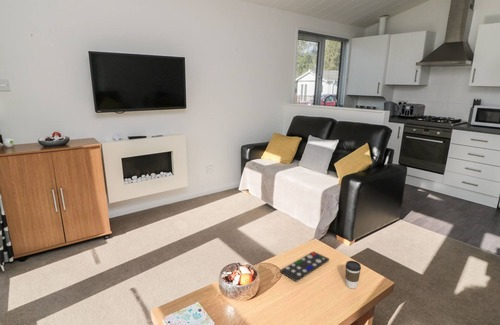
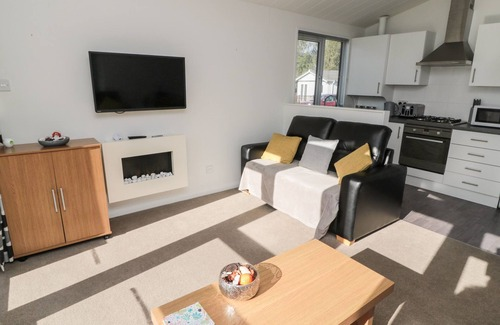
- remote control (305, 264)
- coffee cup (352, 274)
